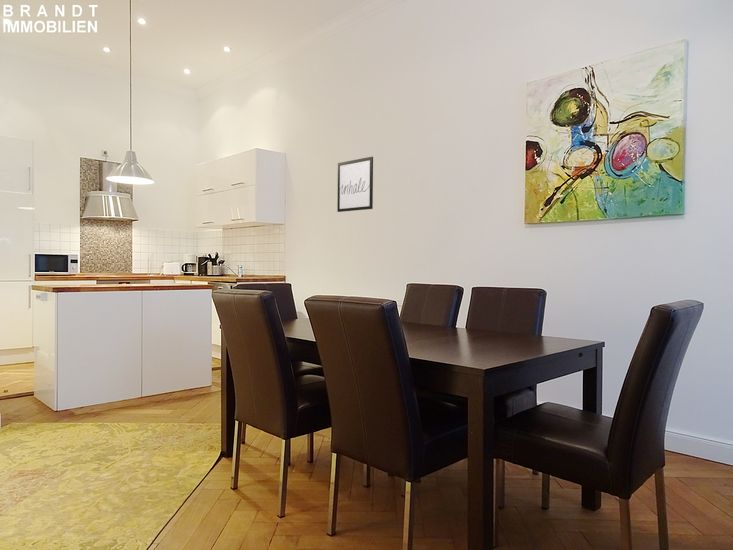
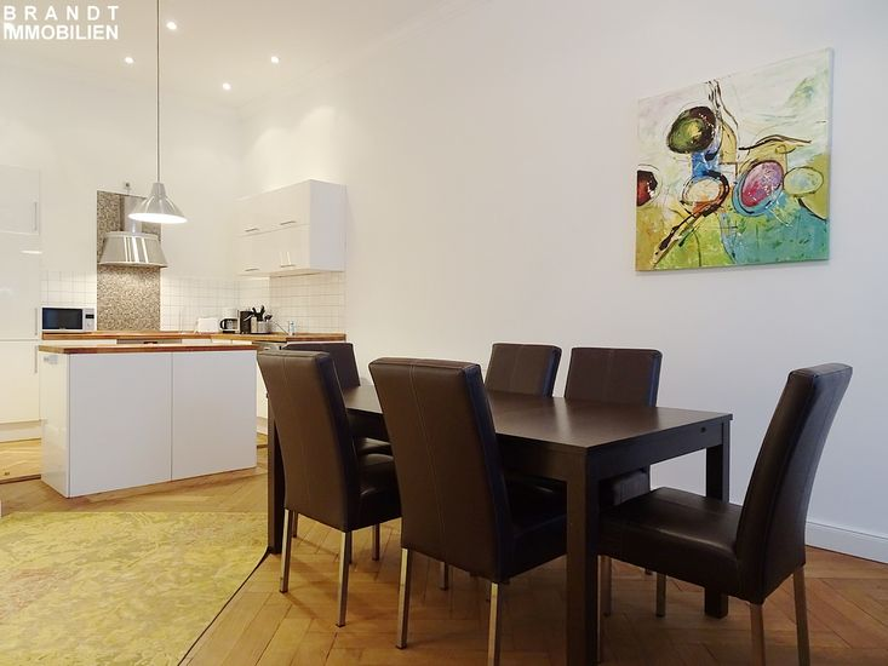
- wall art (354, 185)
